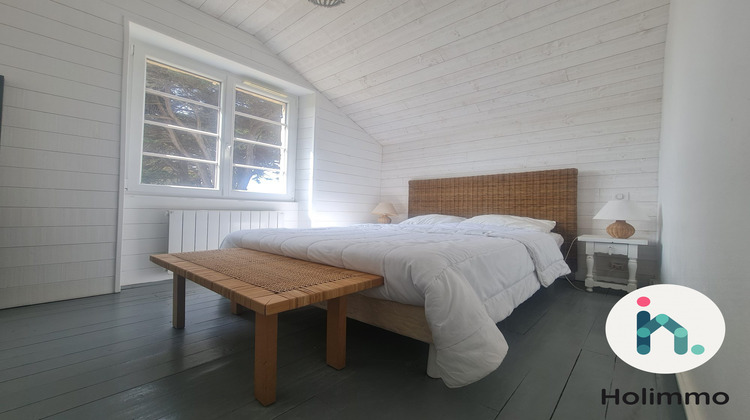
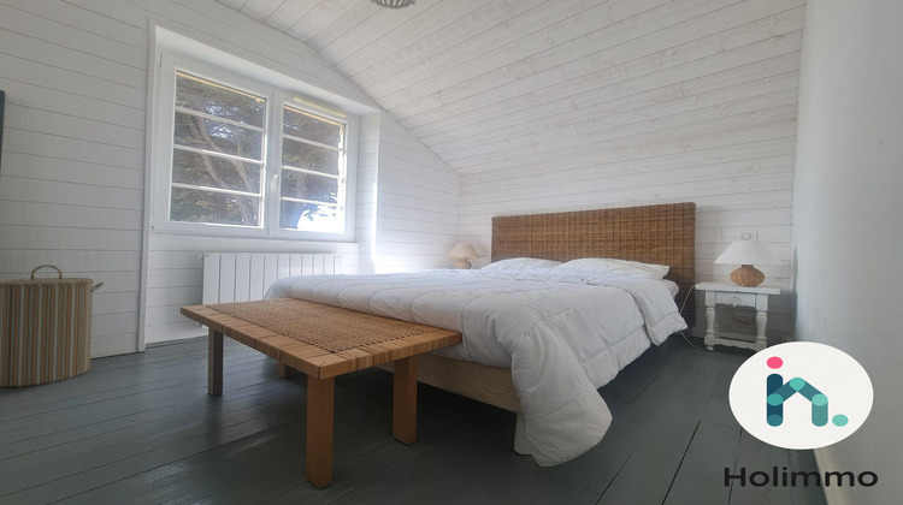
+ laundry hamper (46, 320)
